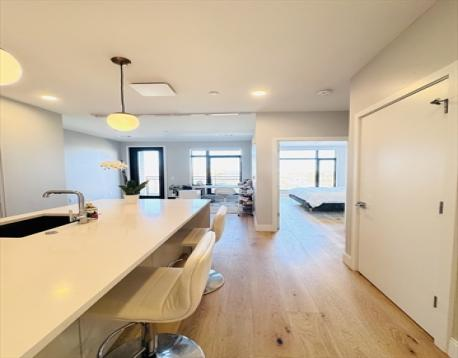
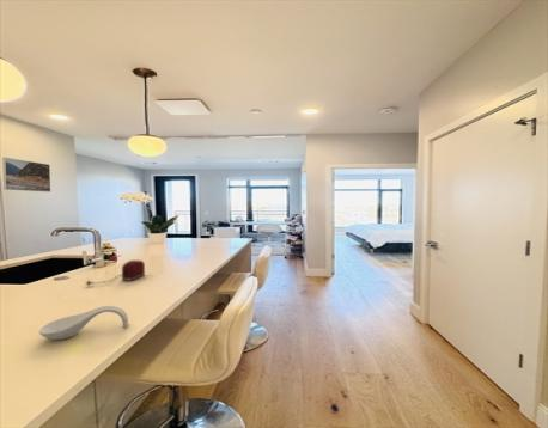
+ toaster (122, 270)
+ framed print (28, 176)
+ spoon rest (86, 320)
